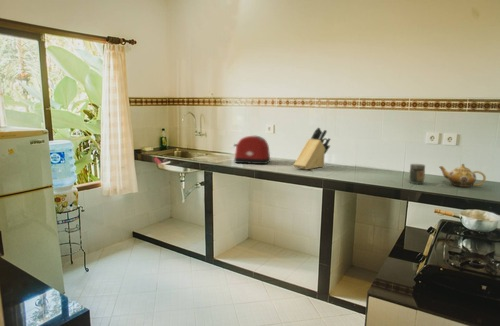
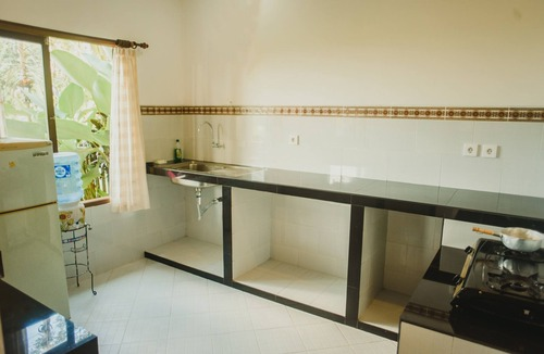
- toaster (251, 148)
- teapot (461, 174)
- knife block (313, 147)
- jar (417, 173)
